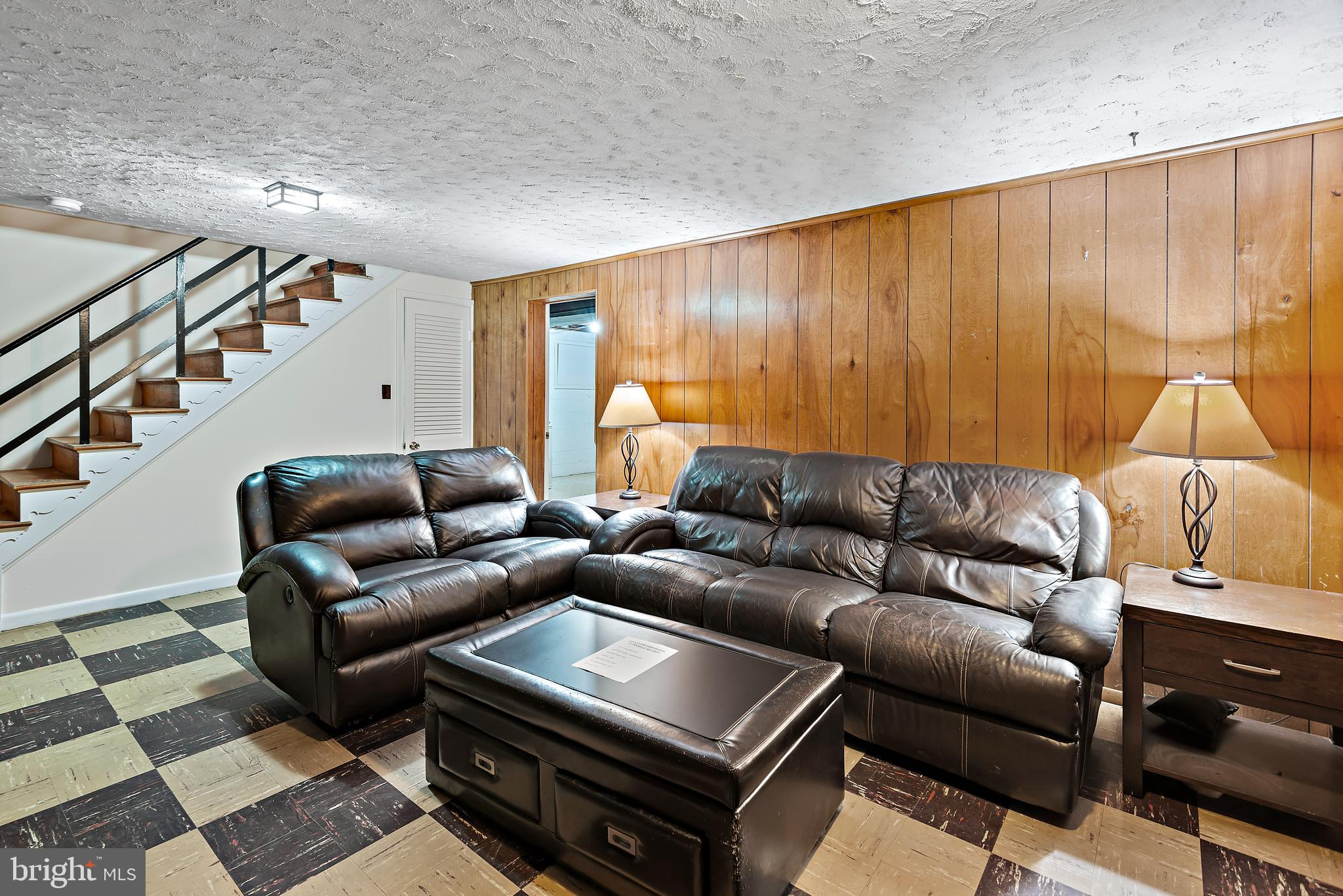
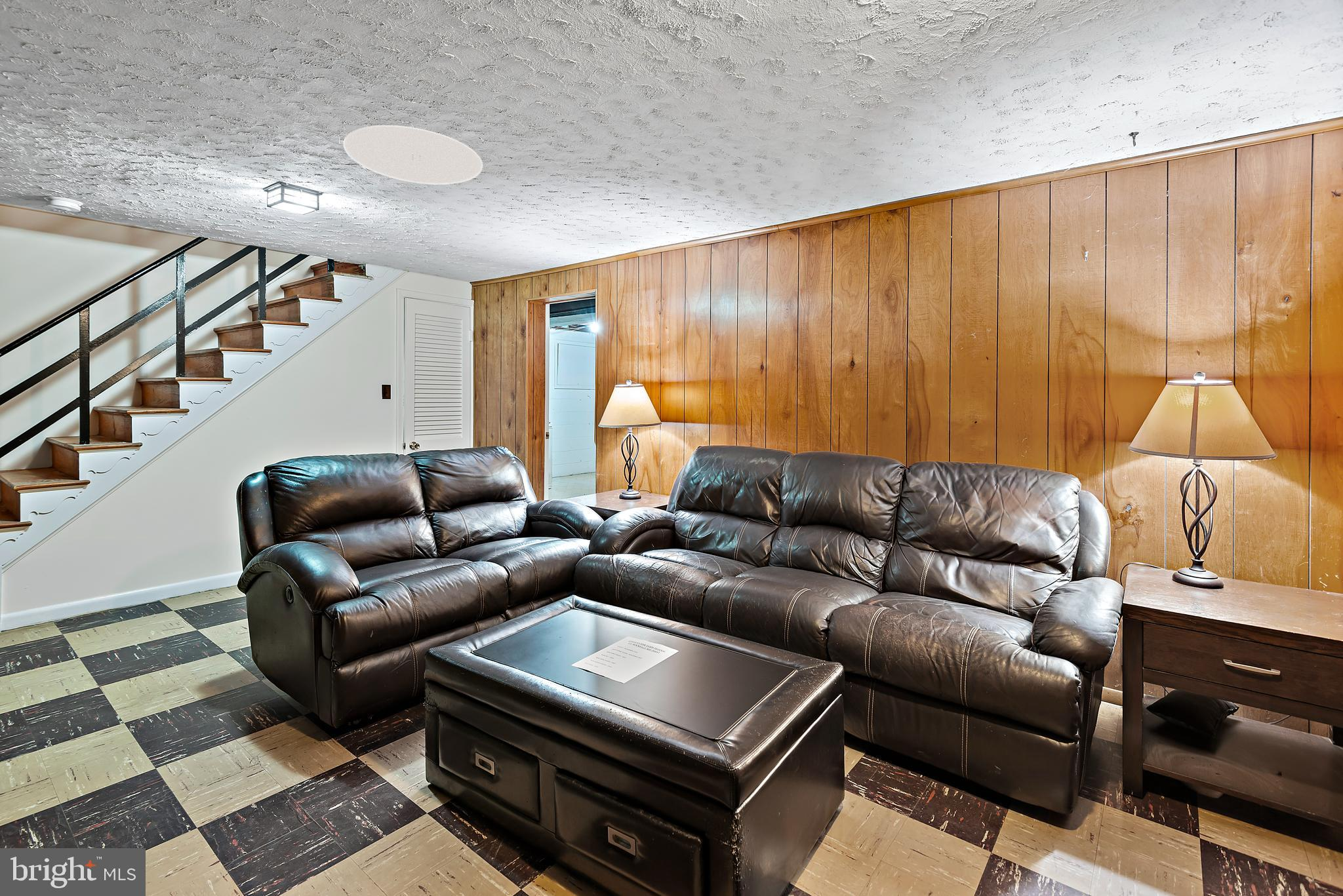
+ ceiling light (415, 152)
